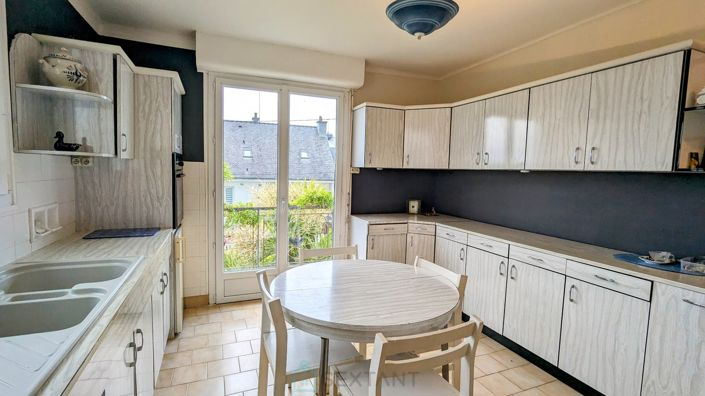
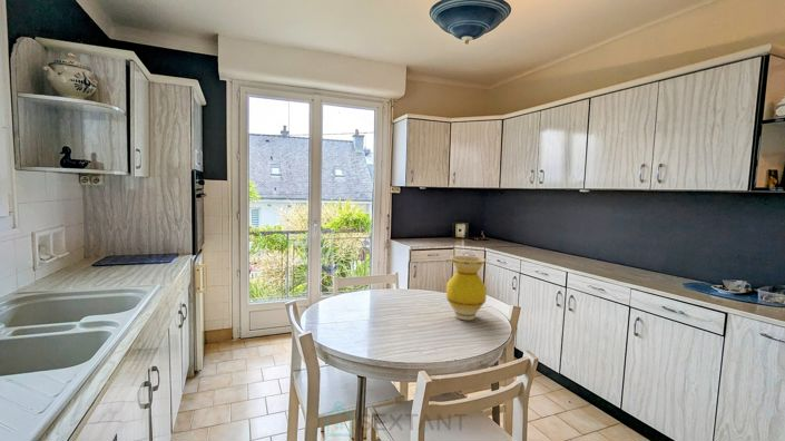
+ vase (465, 287)
